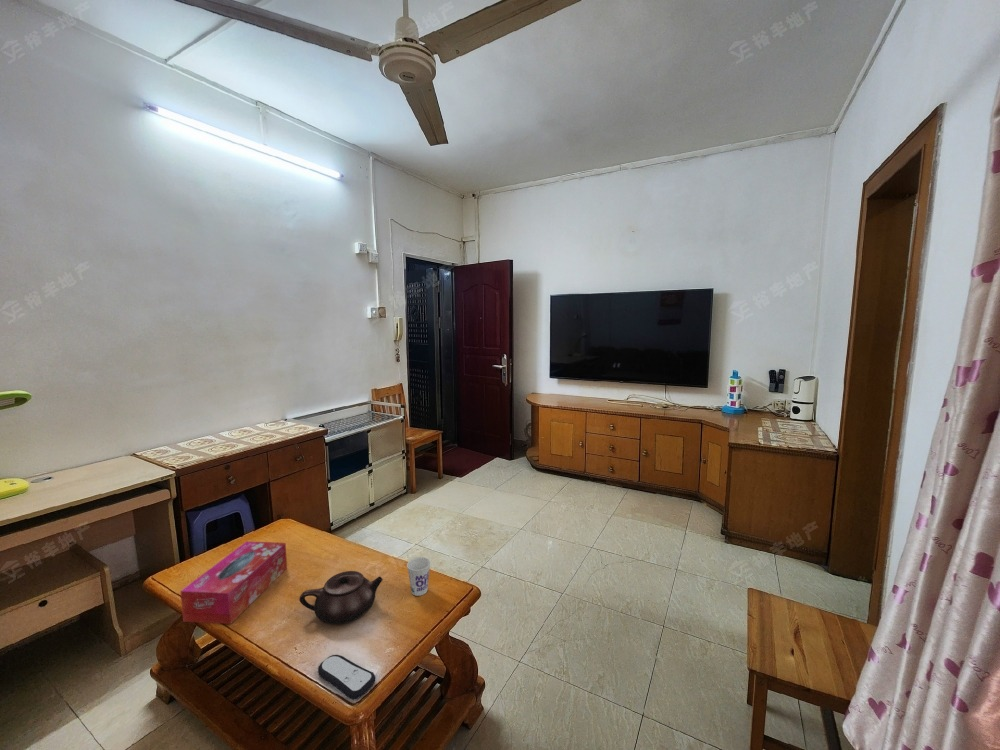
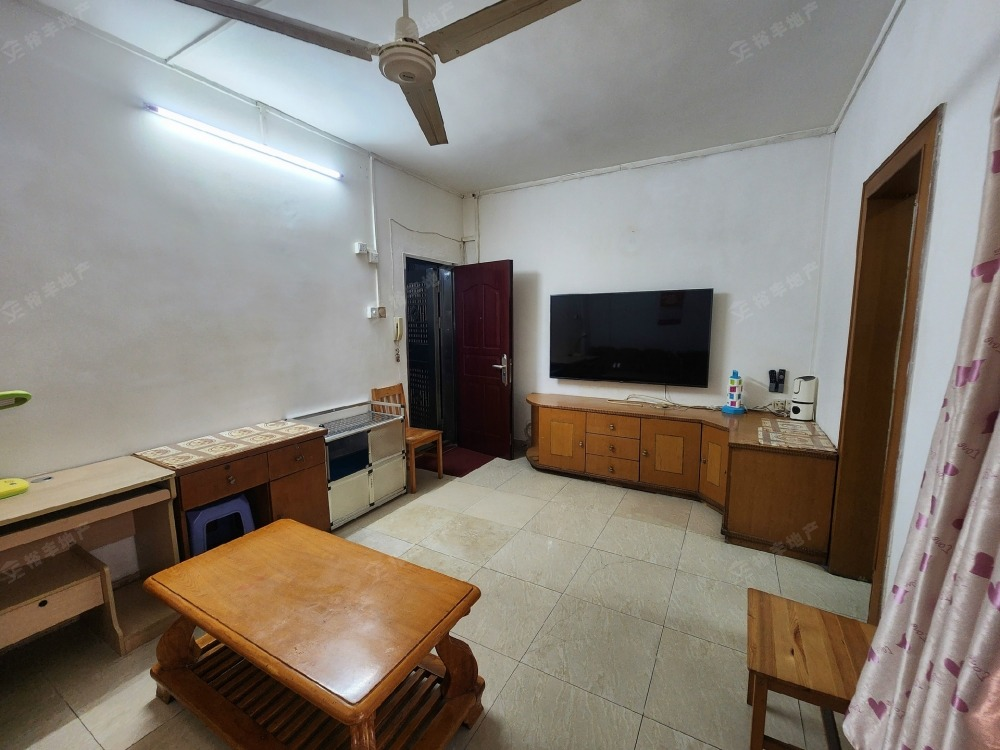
- teapot (343, 591)
- cup (419, 577)
- remote control (345, 674)
- tissue box (239, 578)
